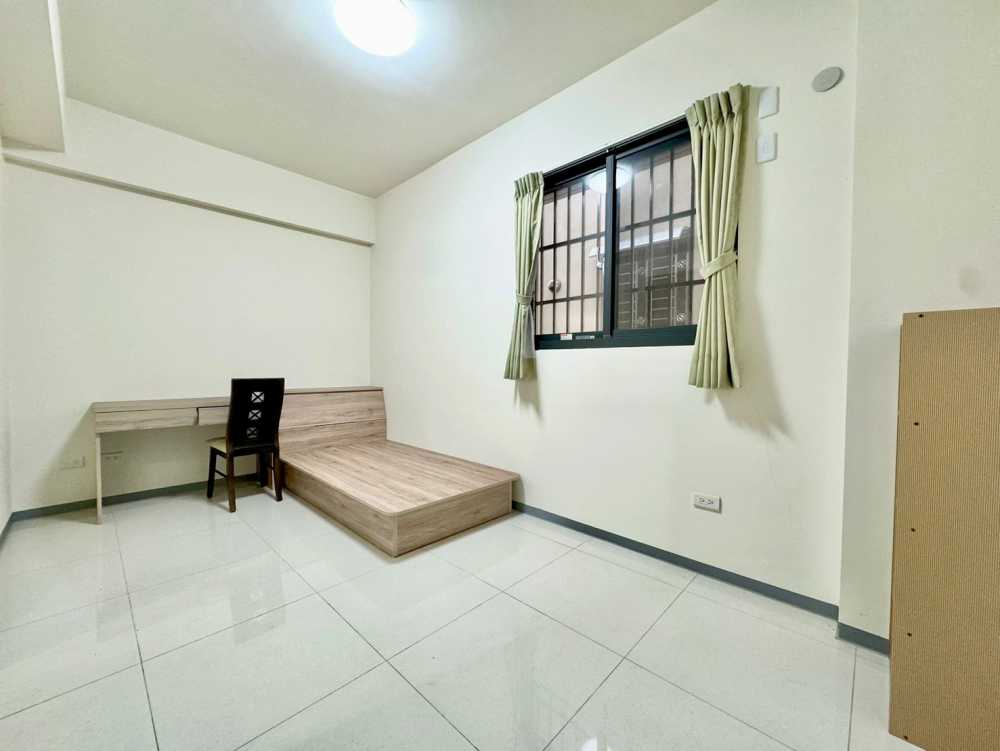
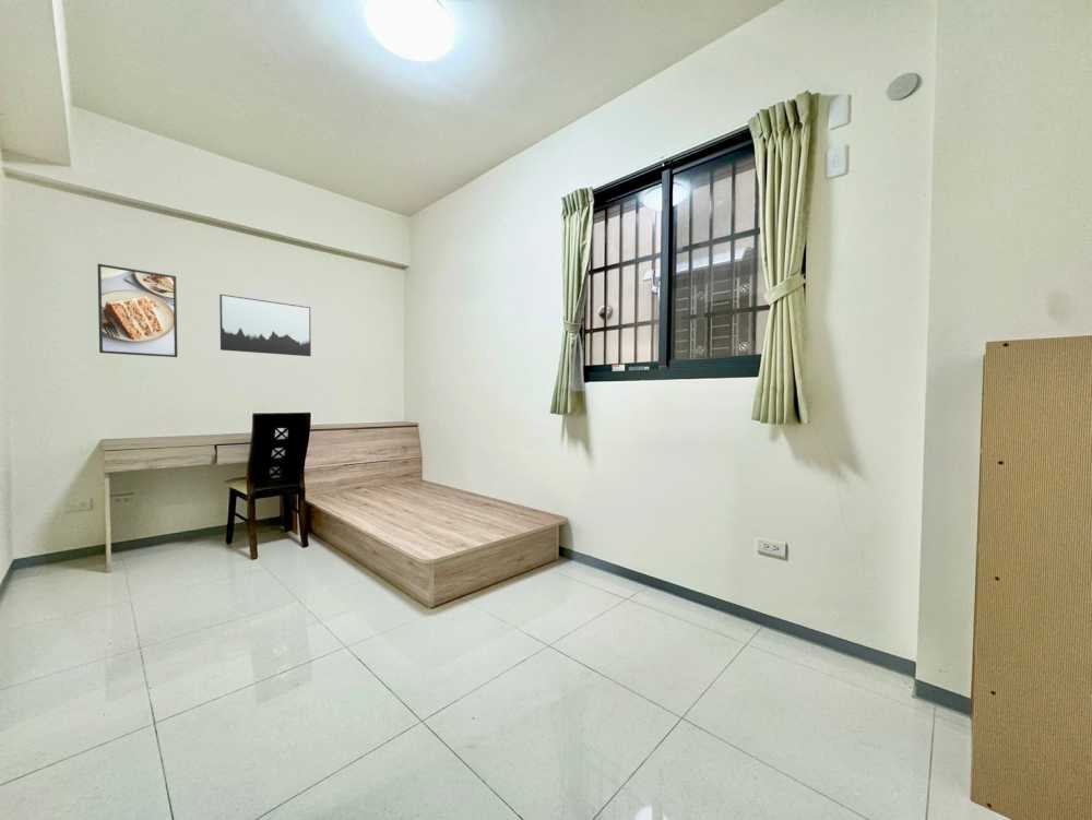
+ wall art (268, 326)
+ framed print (139, 312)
